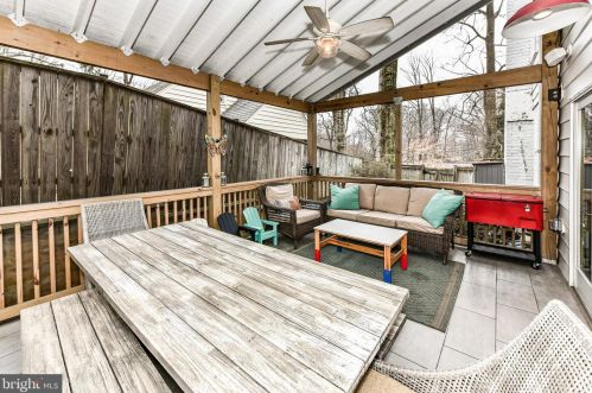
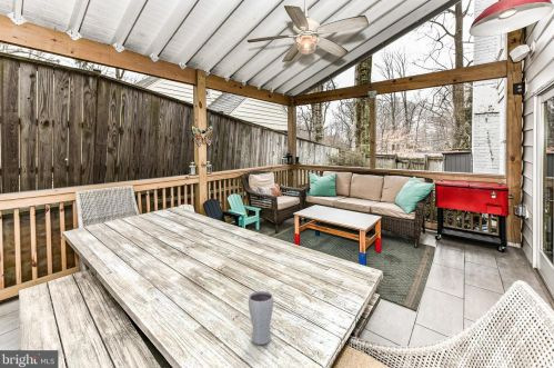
+ drinking glass (261, 317)
